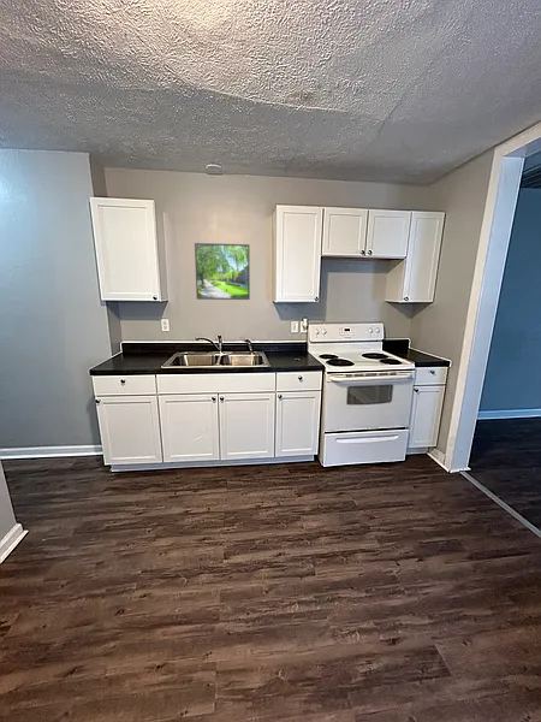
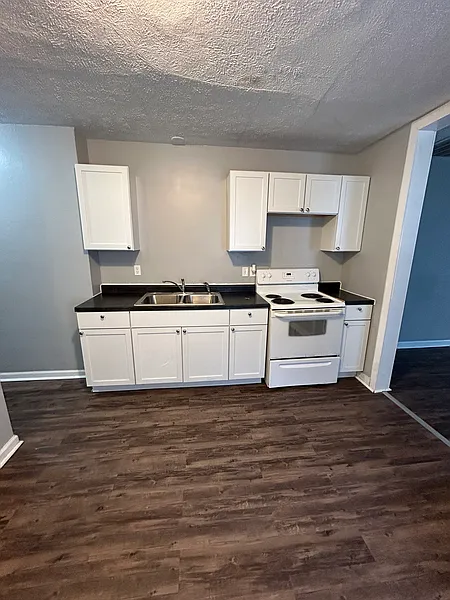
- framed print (222, 272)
